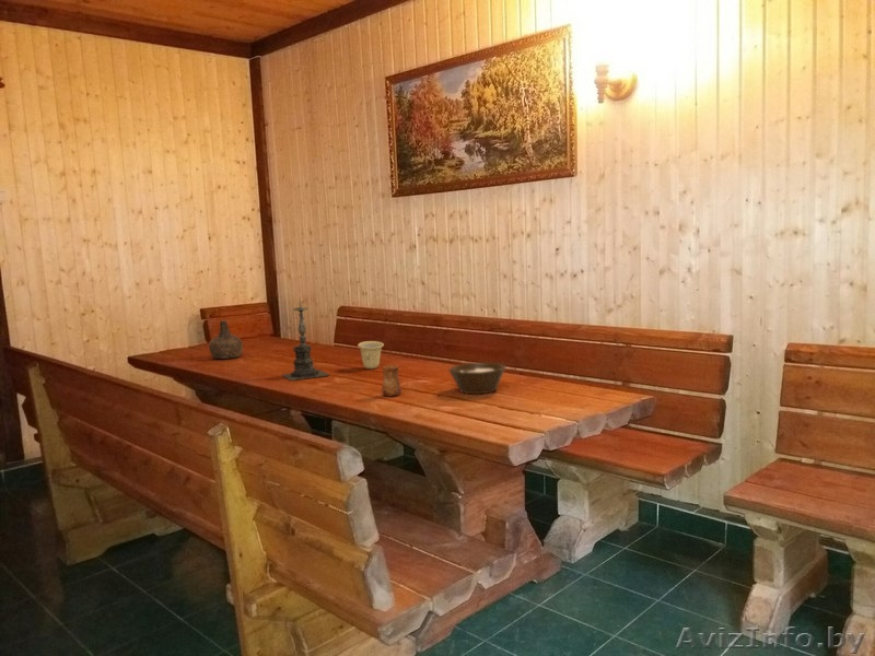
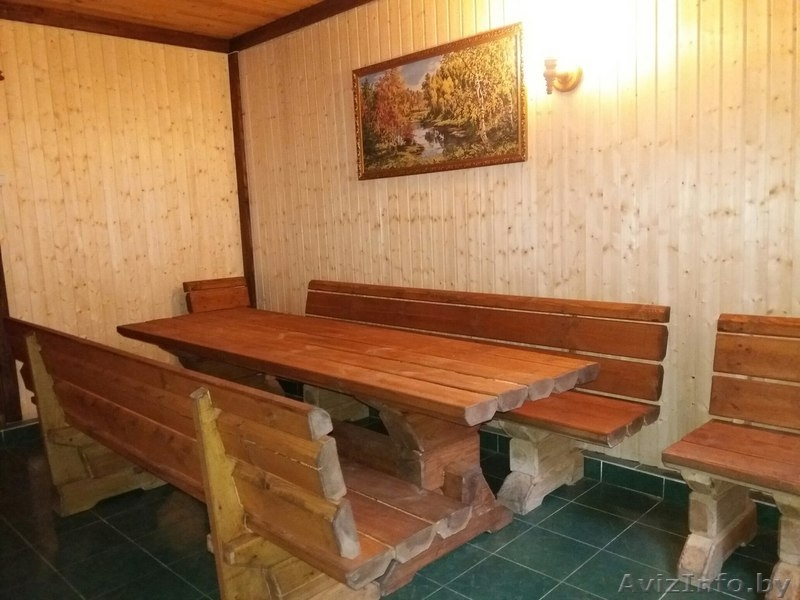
- bowl (477, 378)
- bottle (224, 338)
- candle holder (302, 336)
- cup (390, 379)
- cup (371, 355)
